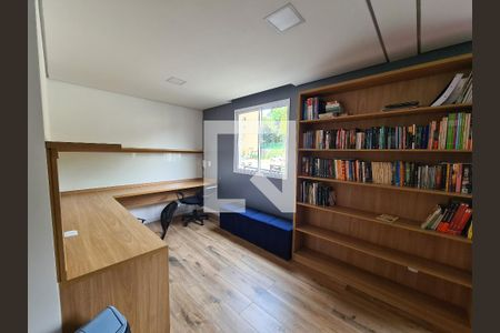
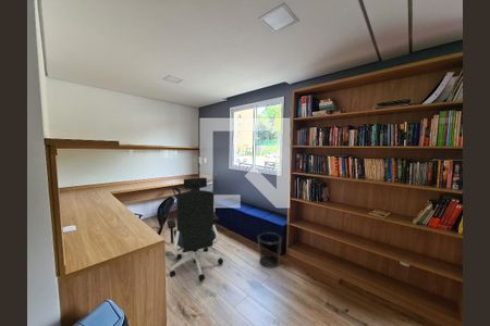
+ office chair (195, 222)
+ waste bin (269, 249)
